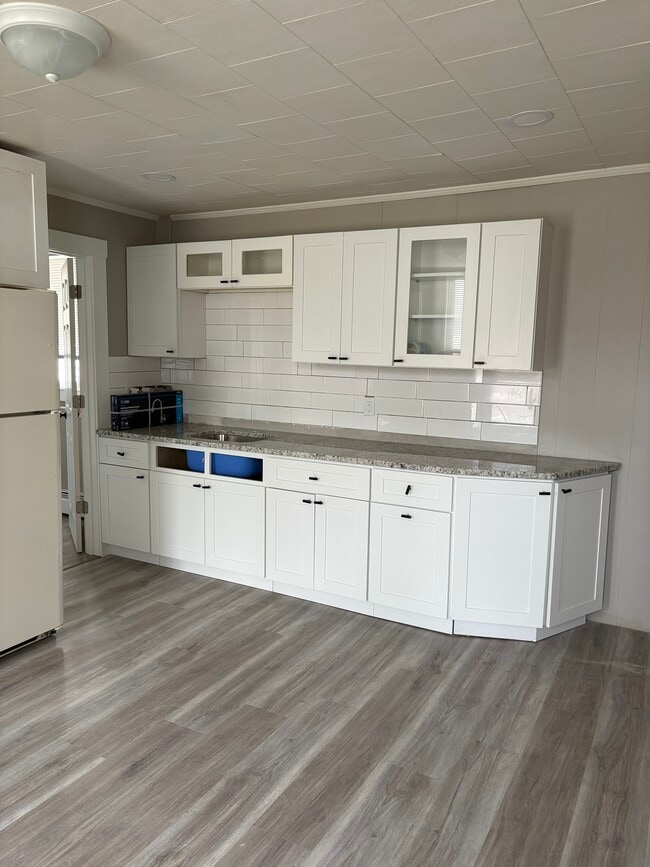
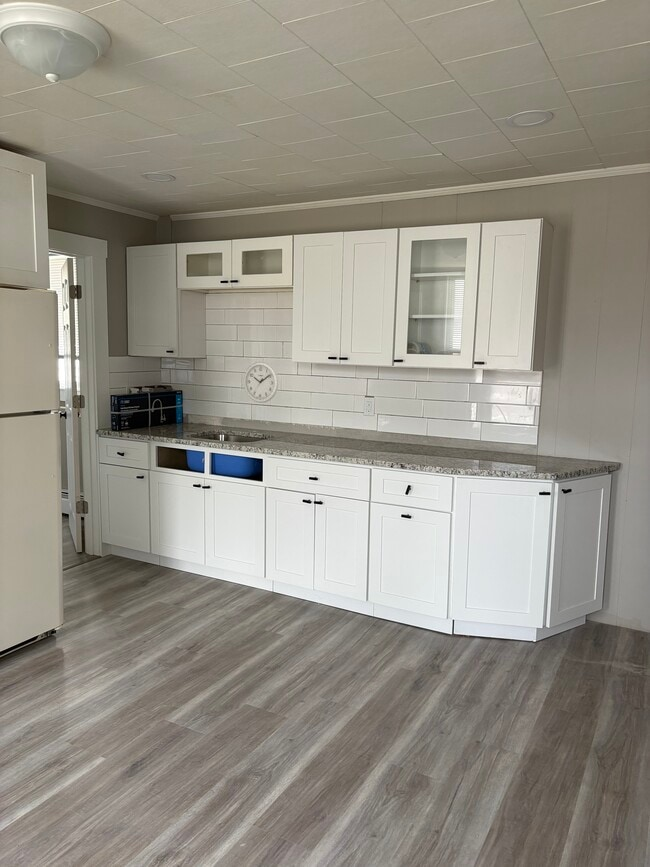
+ wall clock (260, 382)
